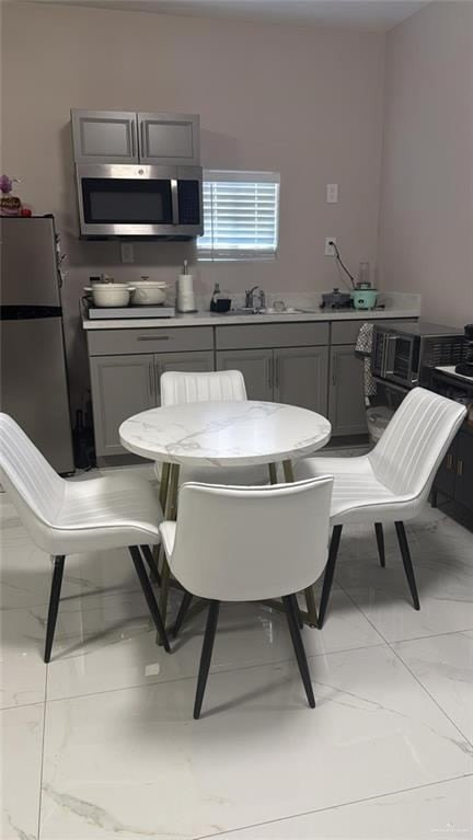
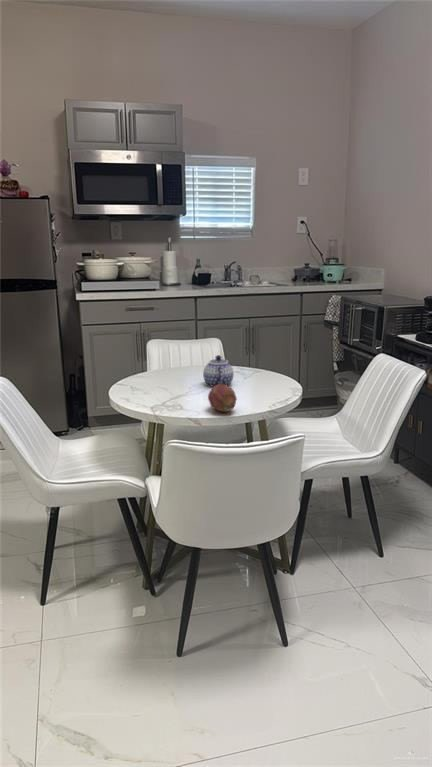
+ fruit (222, 396)
+ teapot (218, 369)
